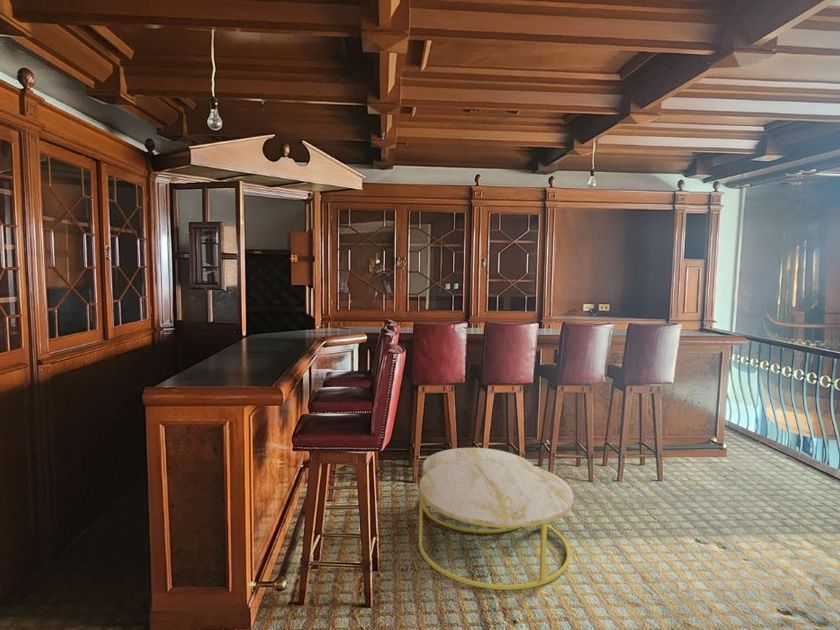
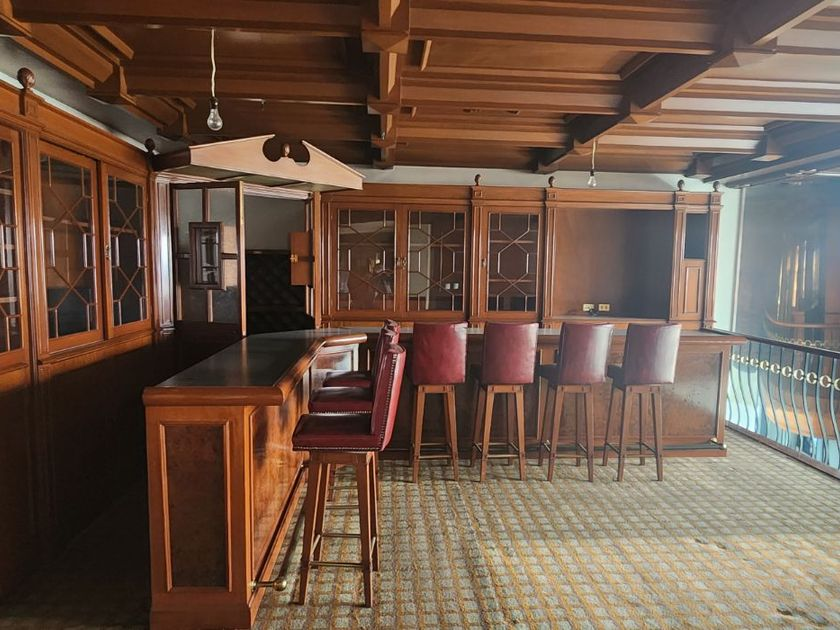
- coffee table (487, 498)
